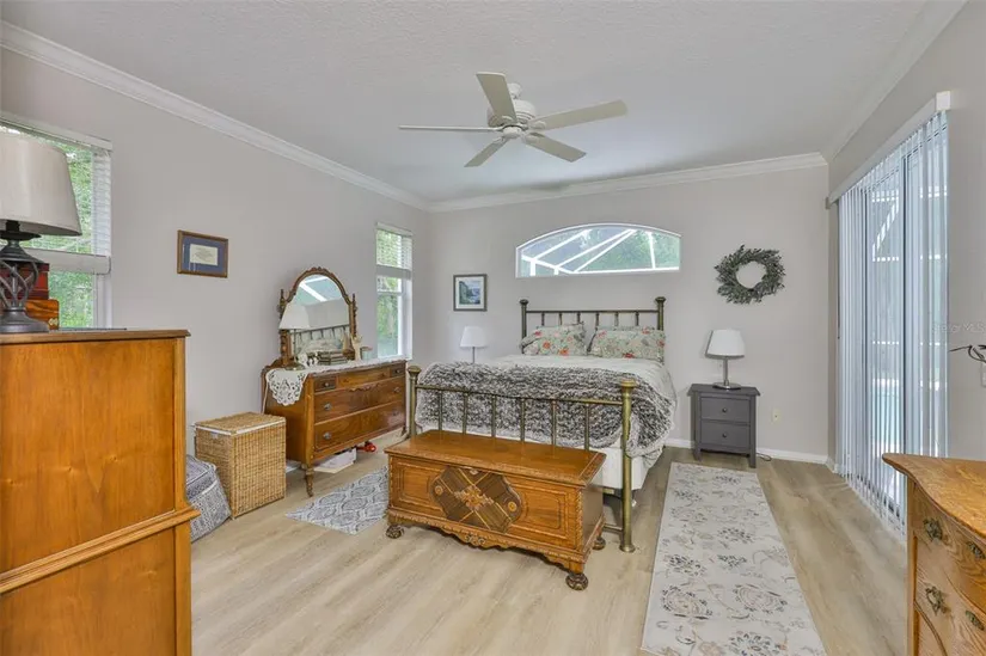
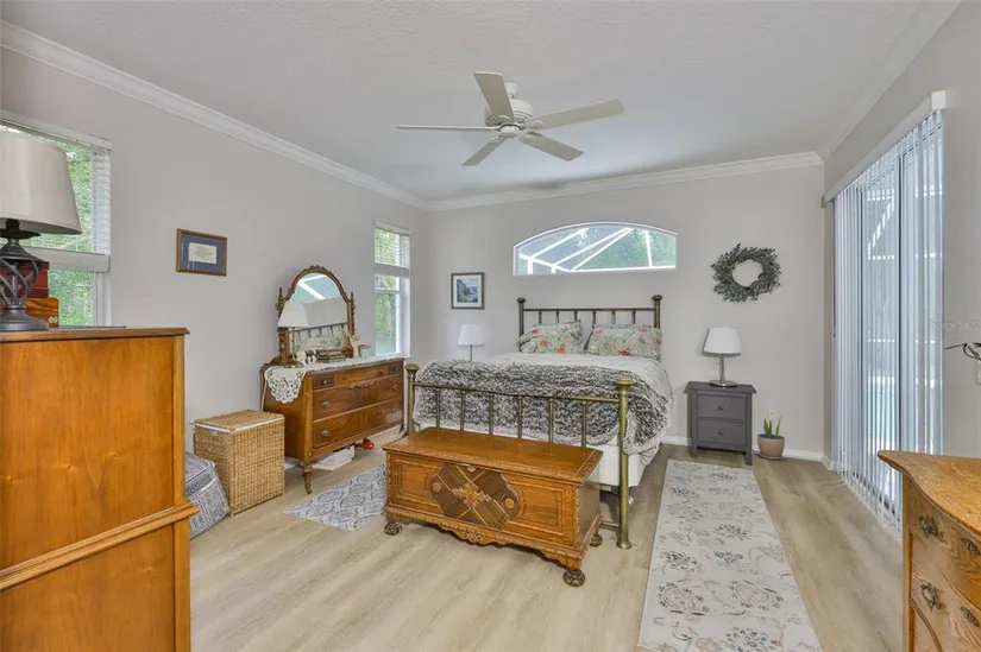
+ potted plant (771, 435)
